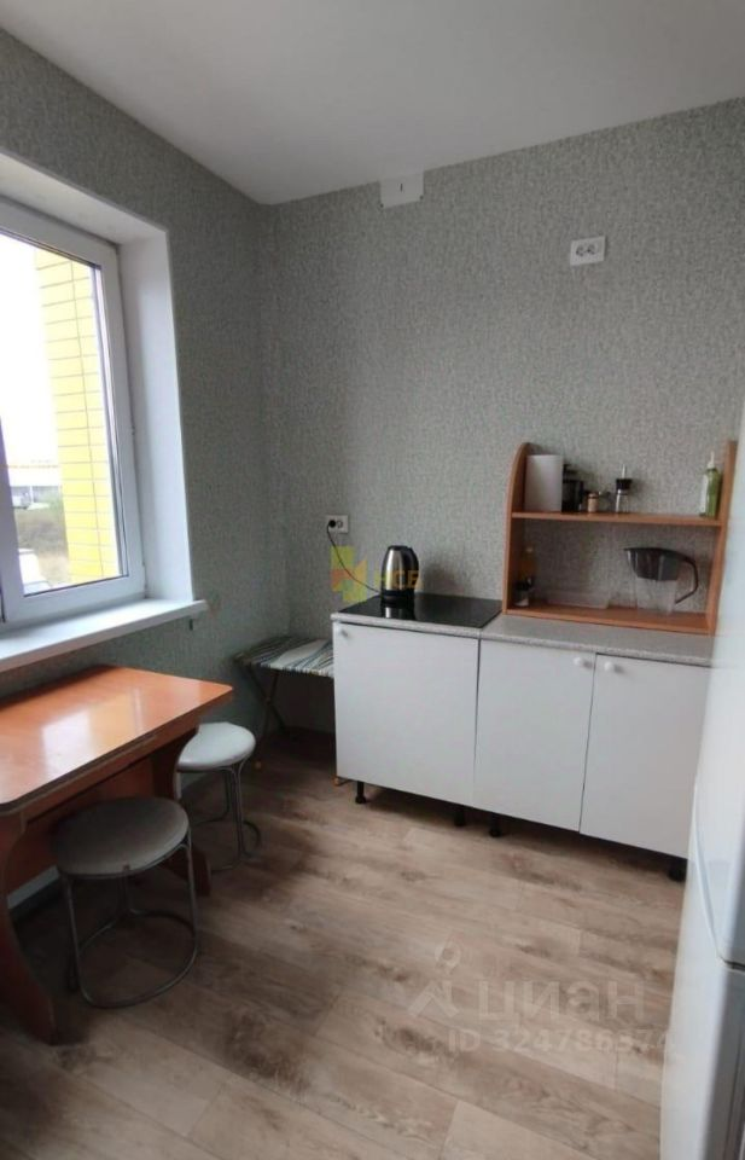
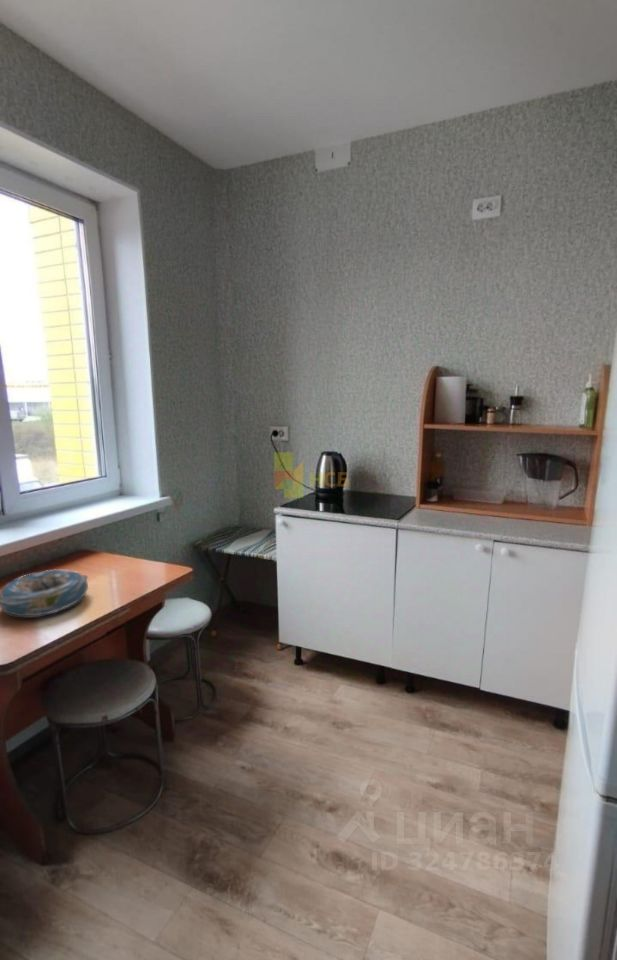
+ decorative bowl (44, 591)
